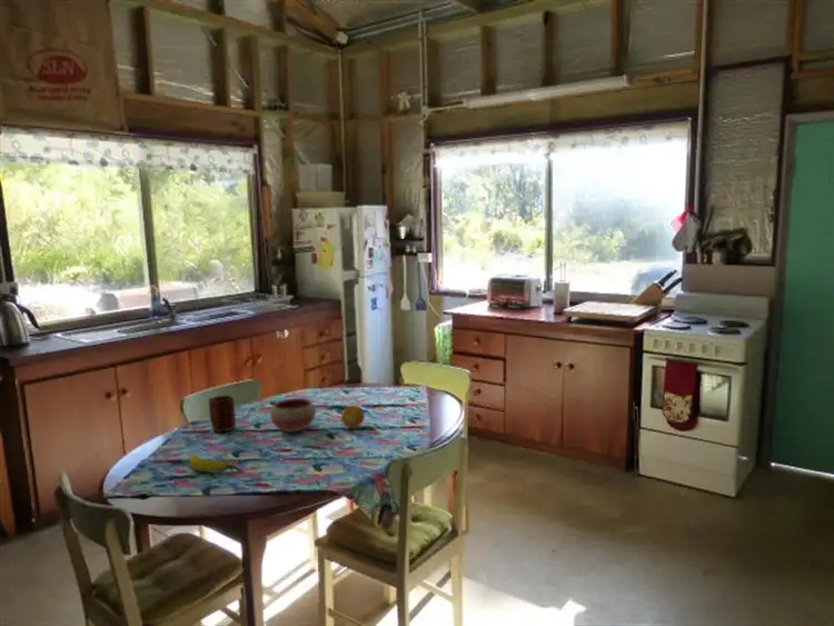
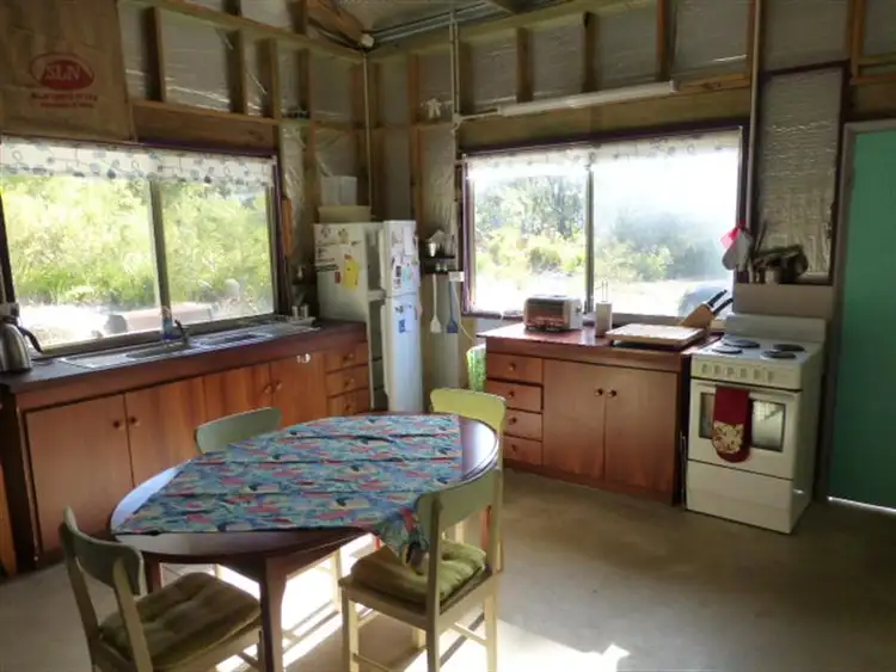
- bowl (292, 416)
- fruit (353, 416)
- banana (210, 463)
- mug (220, 413)
